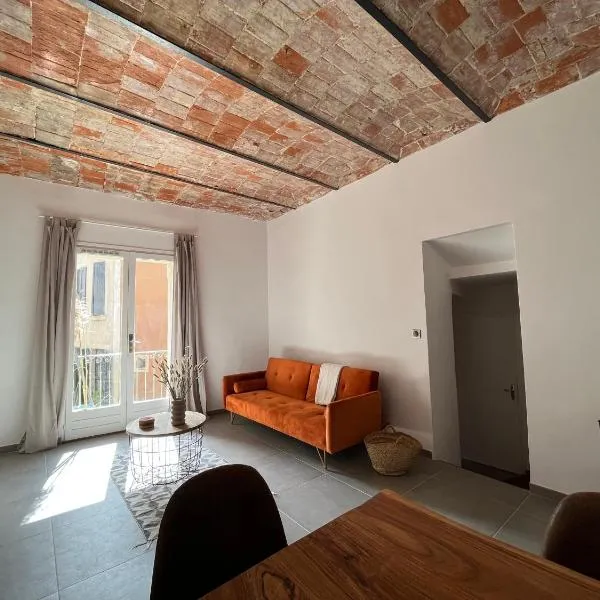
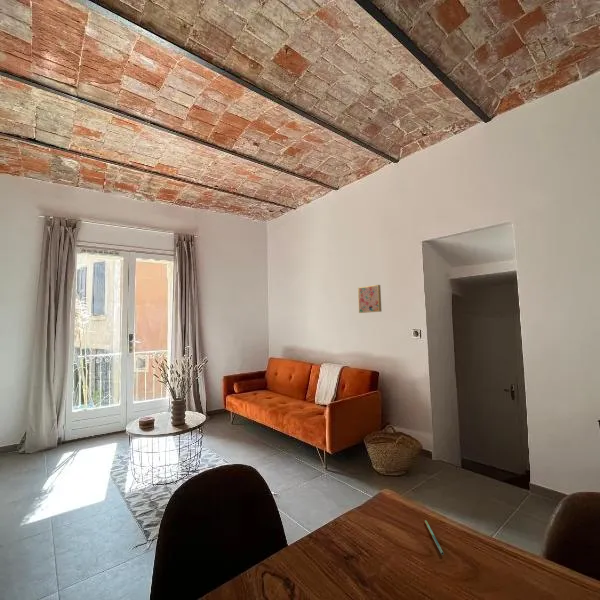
+ wall art (369, 299)
+ pen (433, 536)
